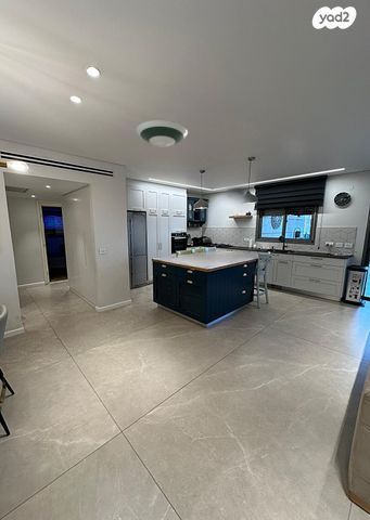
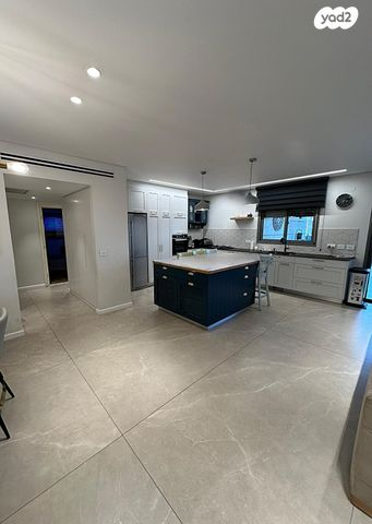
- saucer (162, 139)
